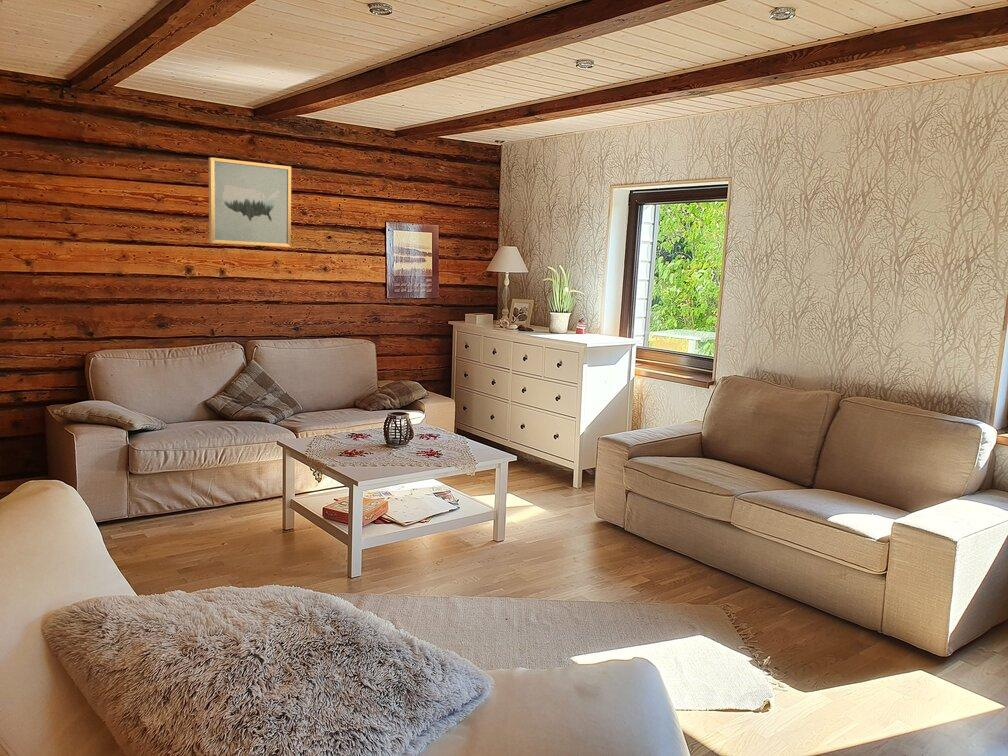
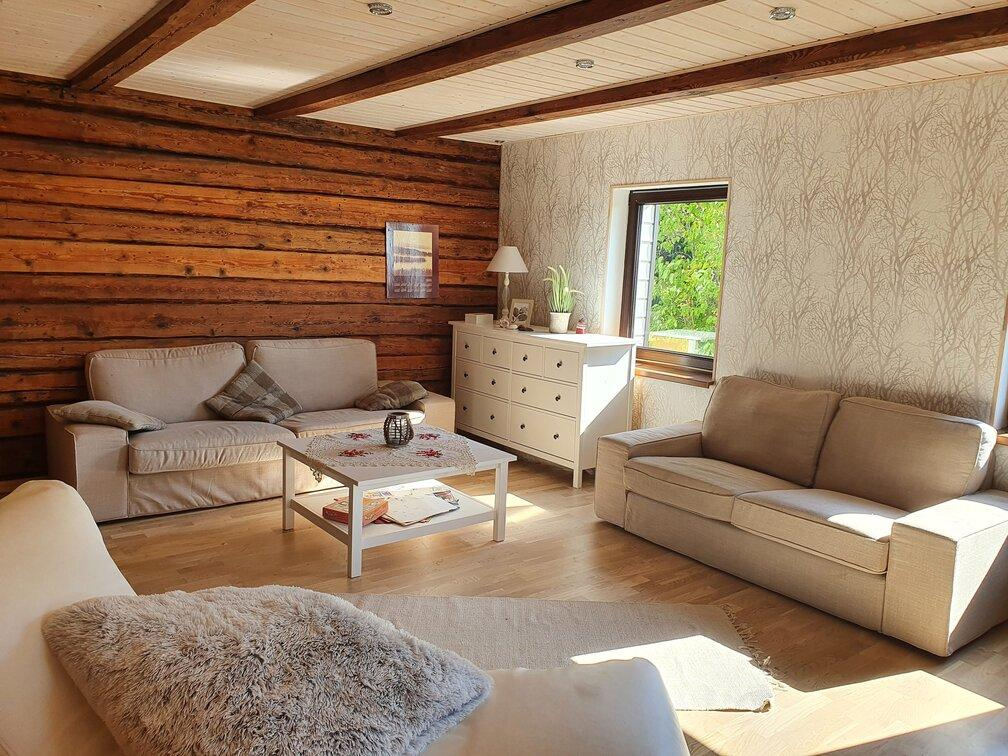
- wall art (251, 203)
